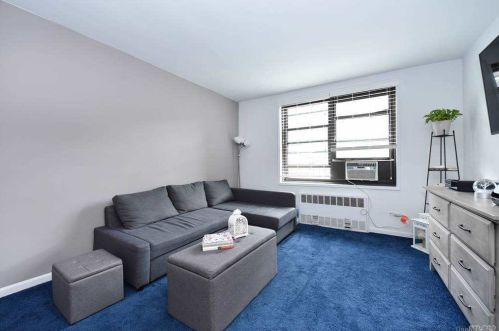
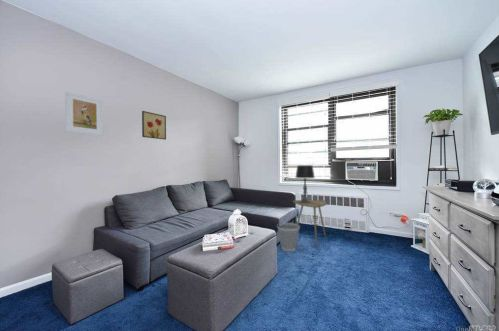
+ side table (314, 220)
+ wall art (154, 126)
+ wastebasket (288, 237)
+ table lamp (305, 183)
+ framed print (85, 114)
